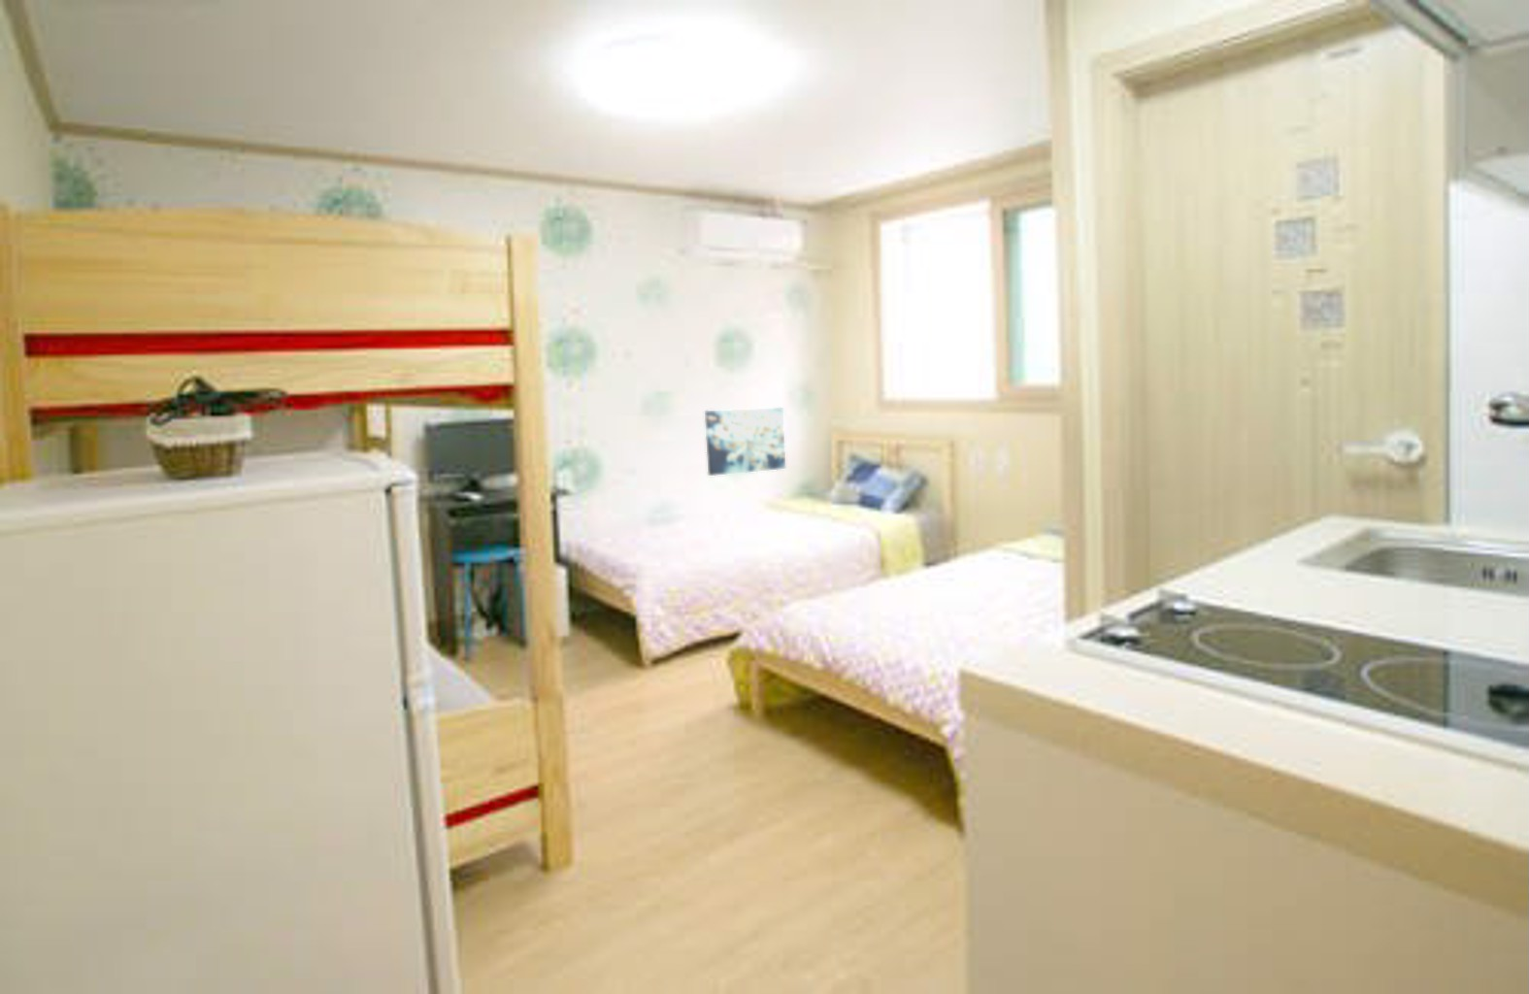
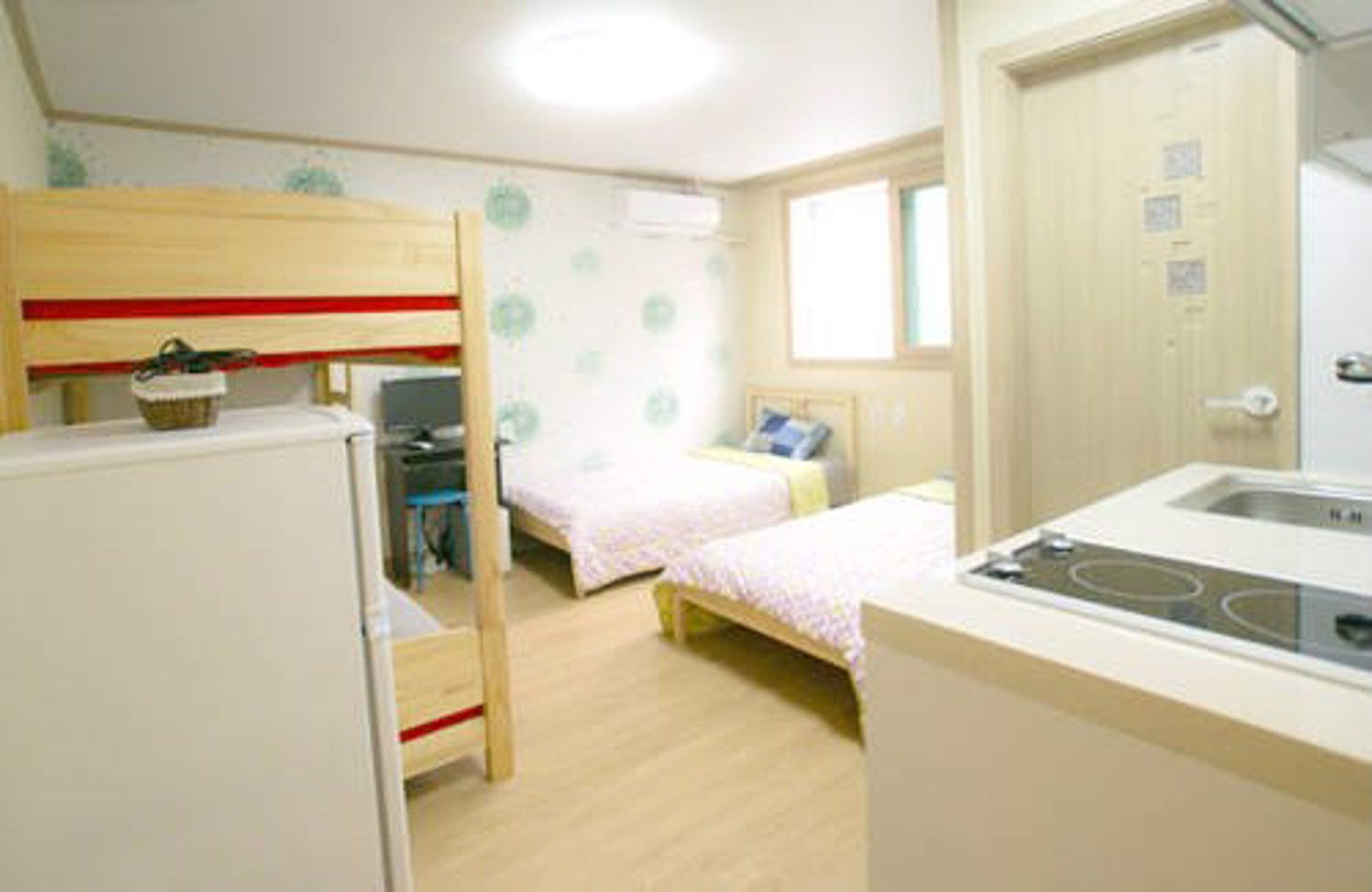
- wall art (747, 440)
